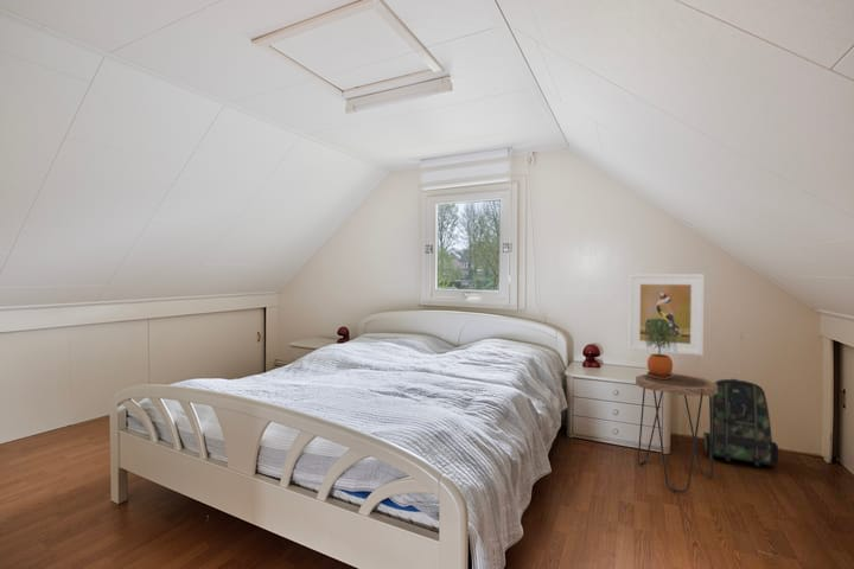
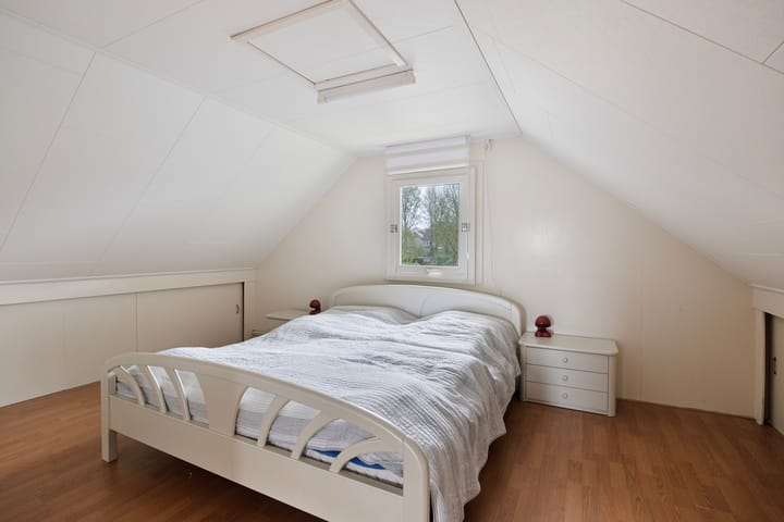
- side table (659, 427)
- backpack (737, 417)
- potted plant (659, 347)
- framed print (664, 313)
